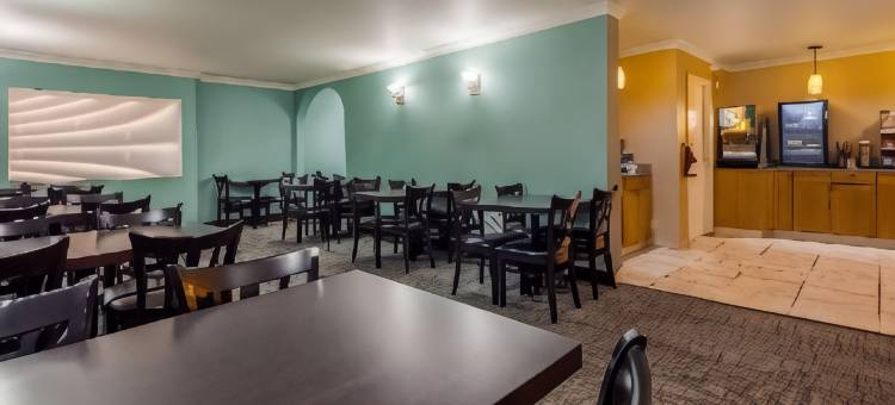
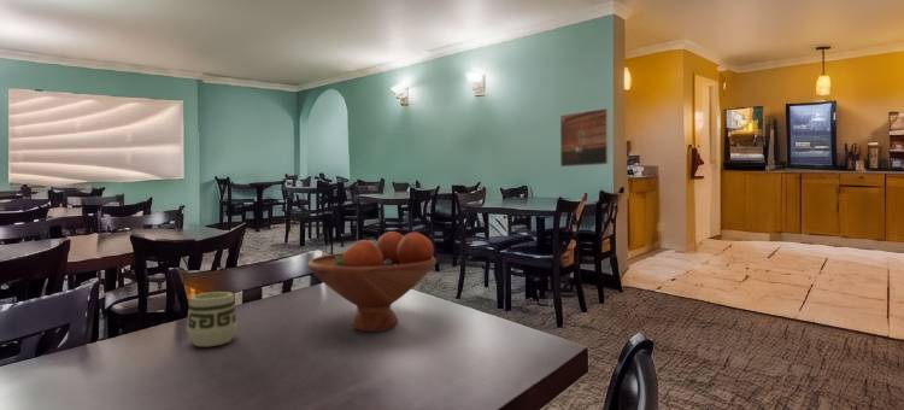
+ cup (212, 318)
+ fruit bowl (372, 279)
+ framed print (583, 139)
